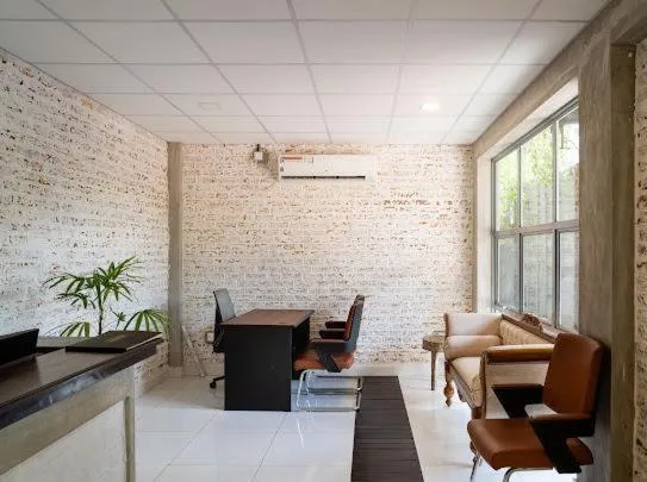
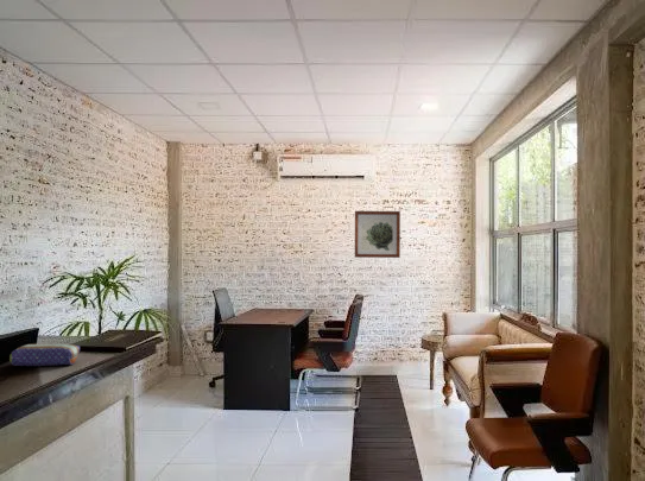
+ pencil case (45, 354)
+ wall art (377, 234)
